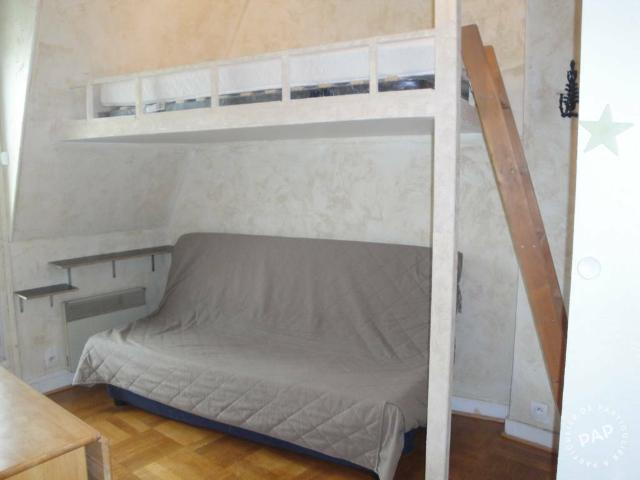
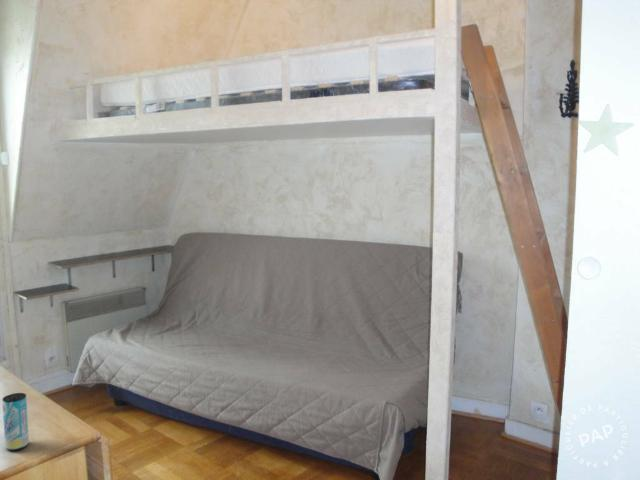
+ beverage can (15, 421)
